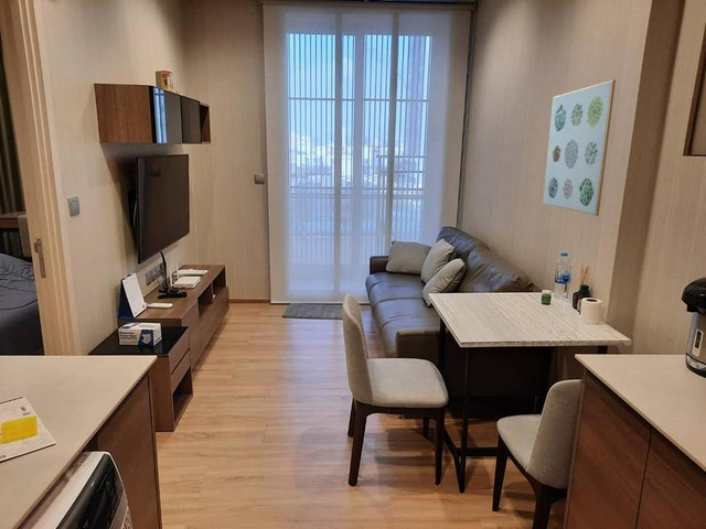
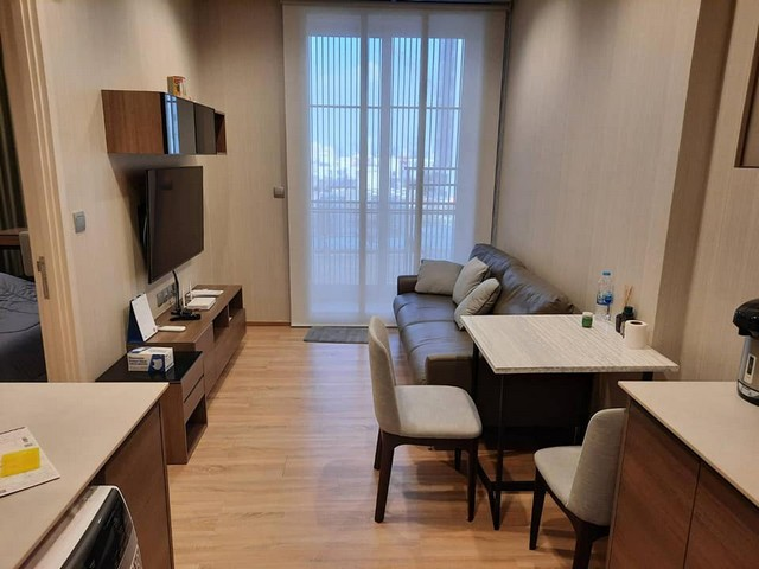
- wall art (574, 151)
